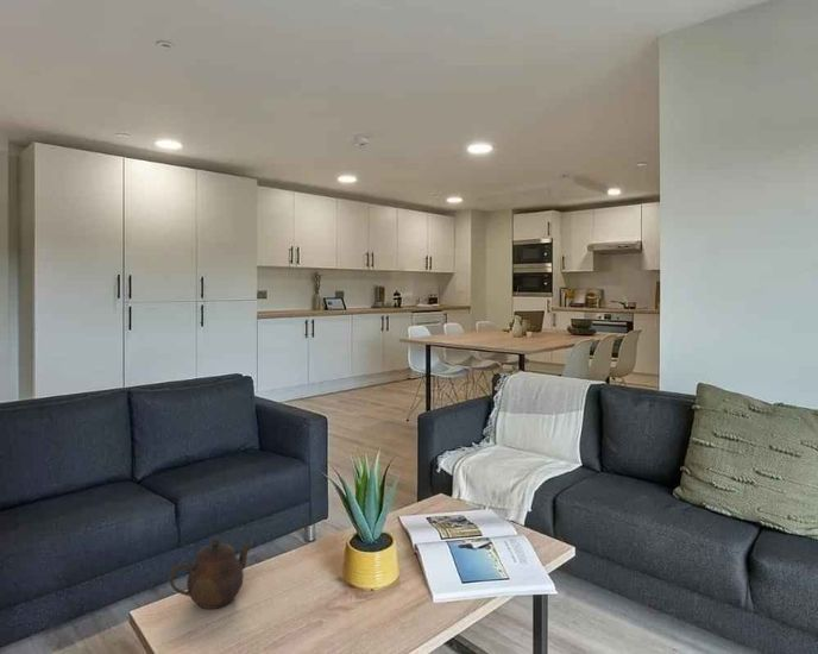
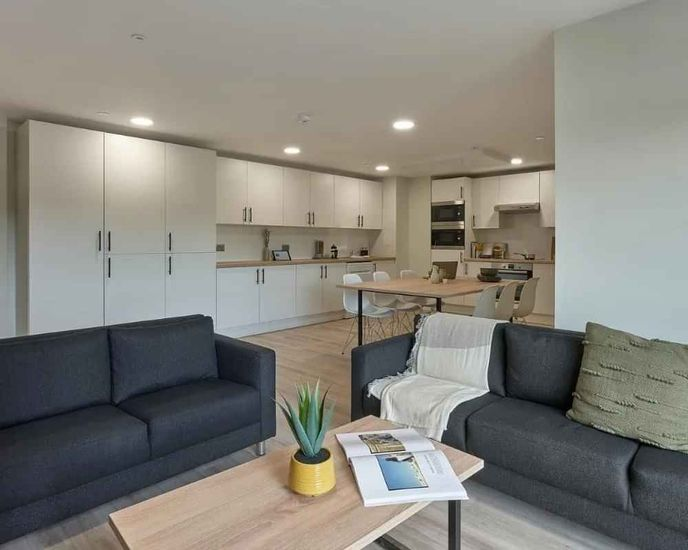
- teapot (212, 570)
